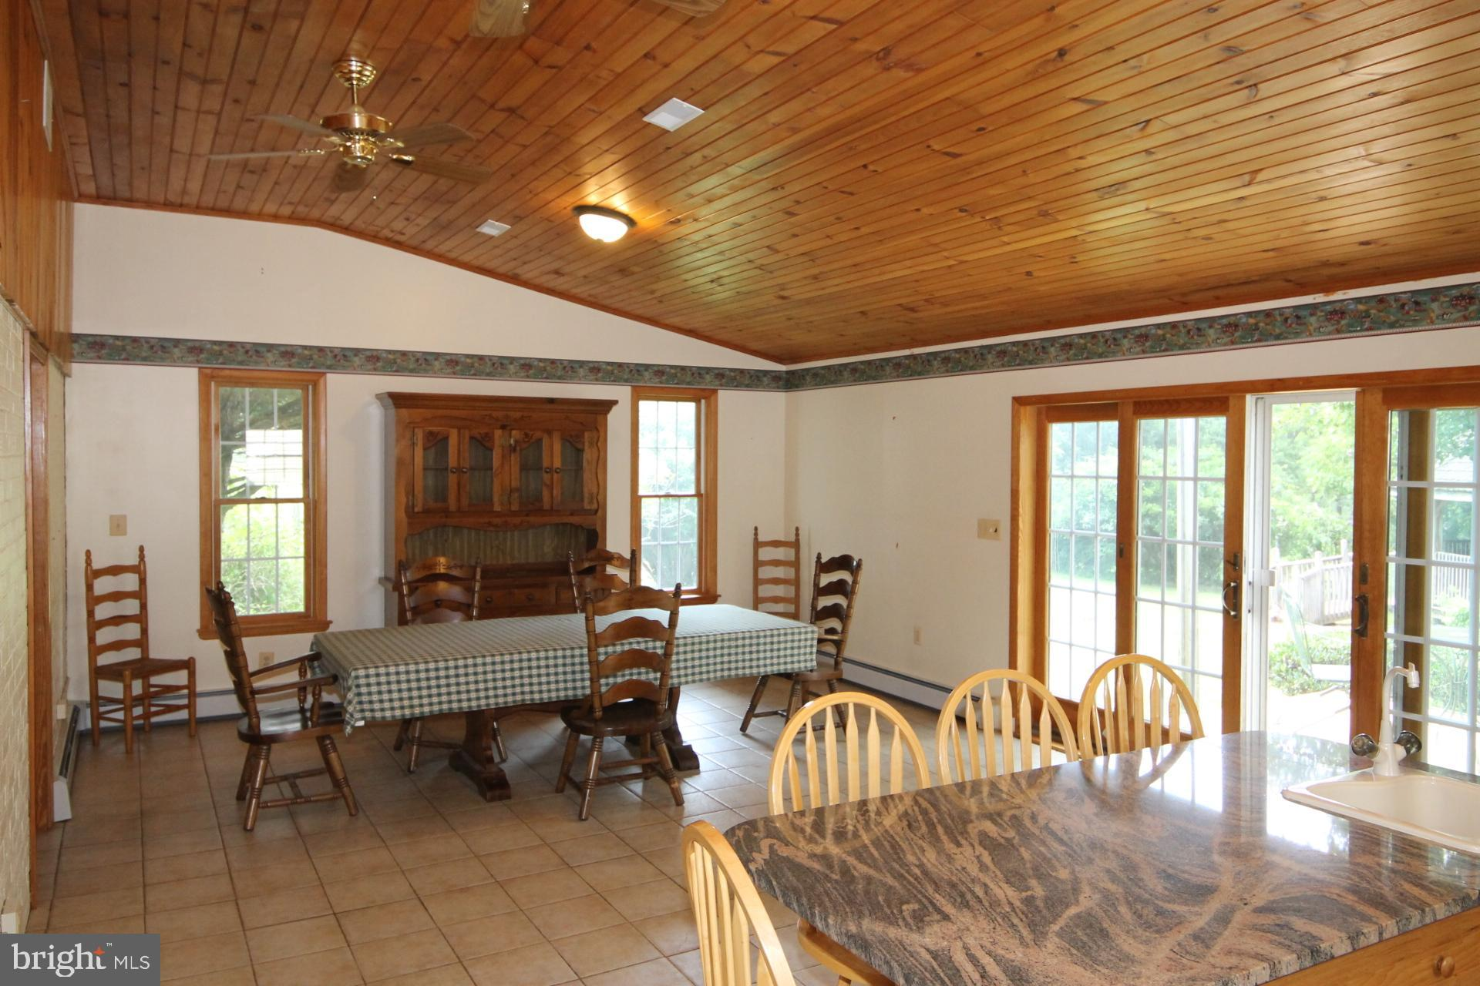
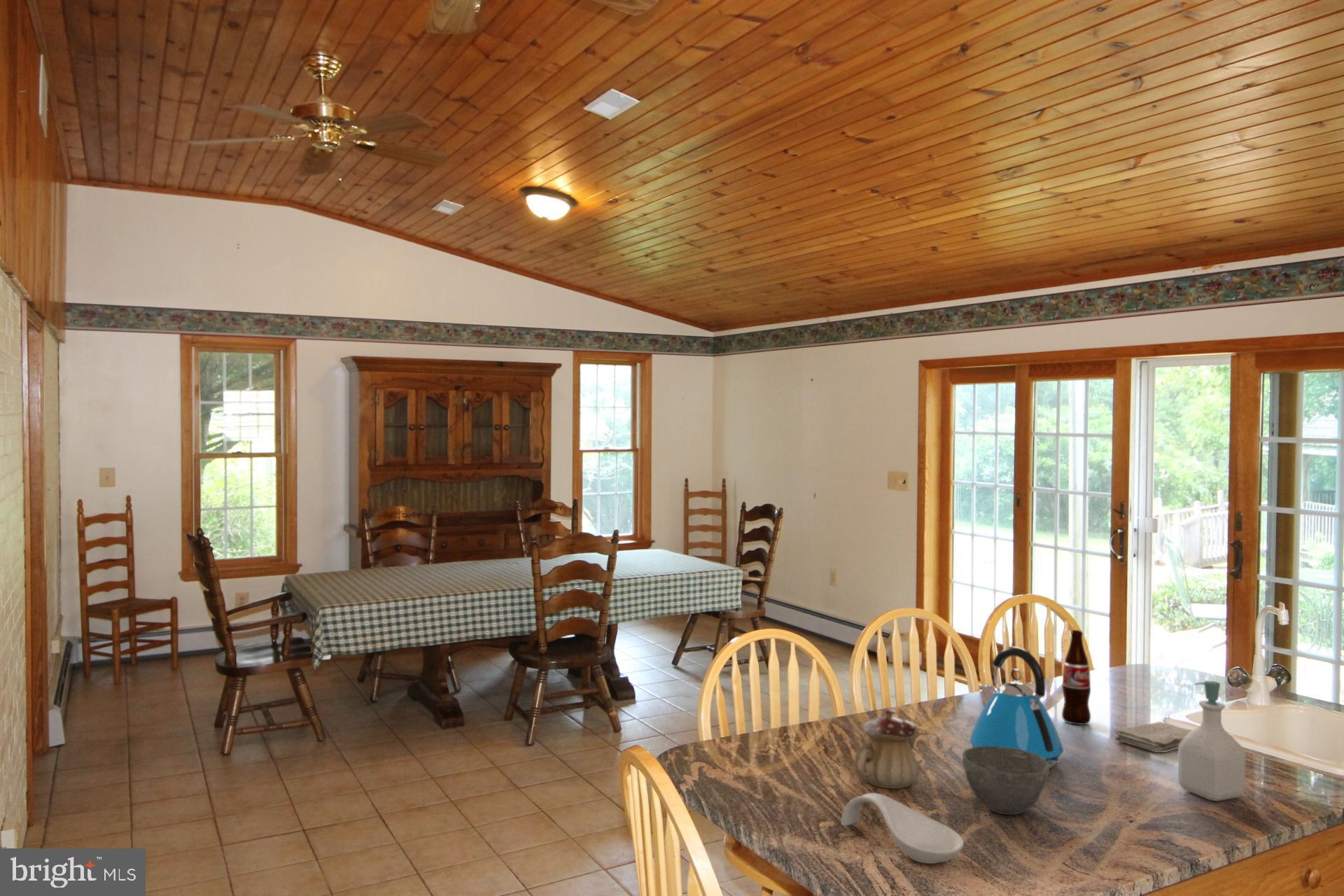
+ bottle (1076, 676)
+ spoon rest (899, 825)
+ washcloth (1159, 735)
+ soap bottle (1212, 737)
+ teapot (886, 745)
+ bowl (1004, 783)
+ kettle (1018, 703)
